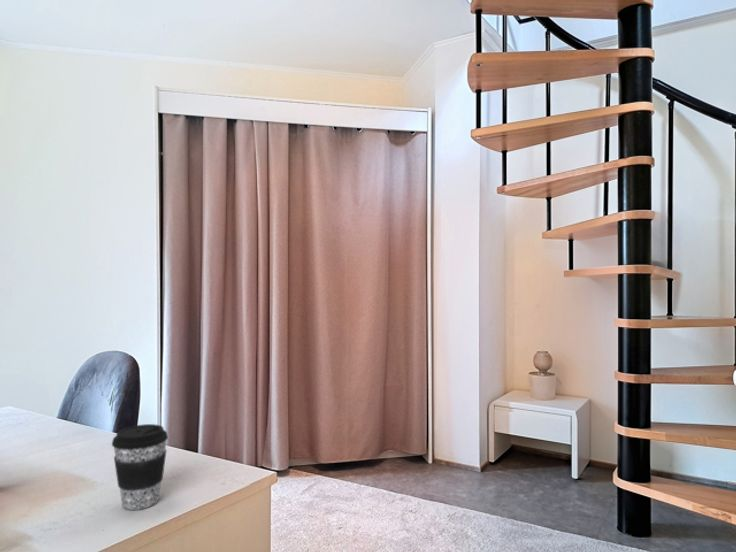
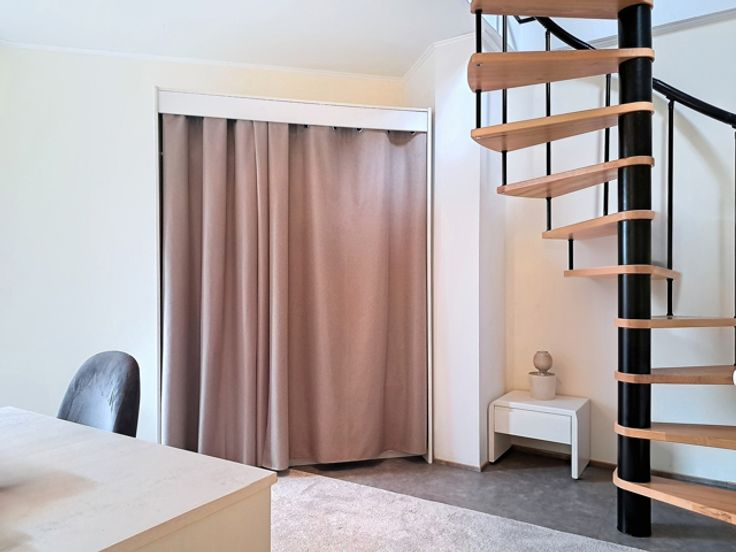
- coffee cup (140, 466)
